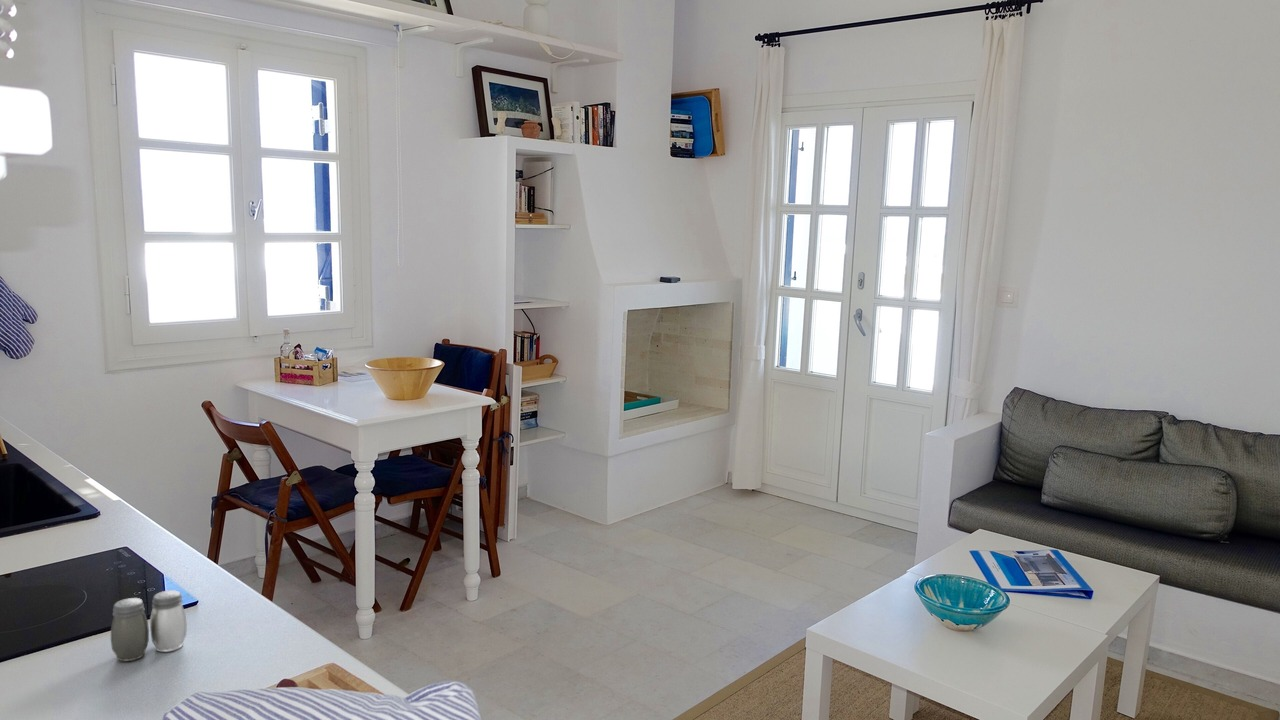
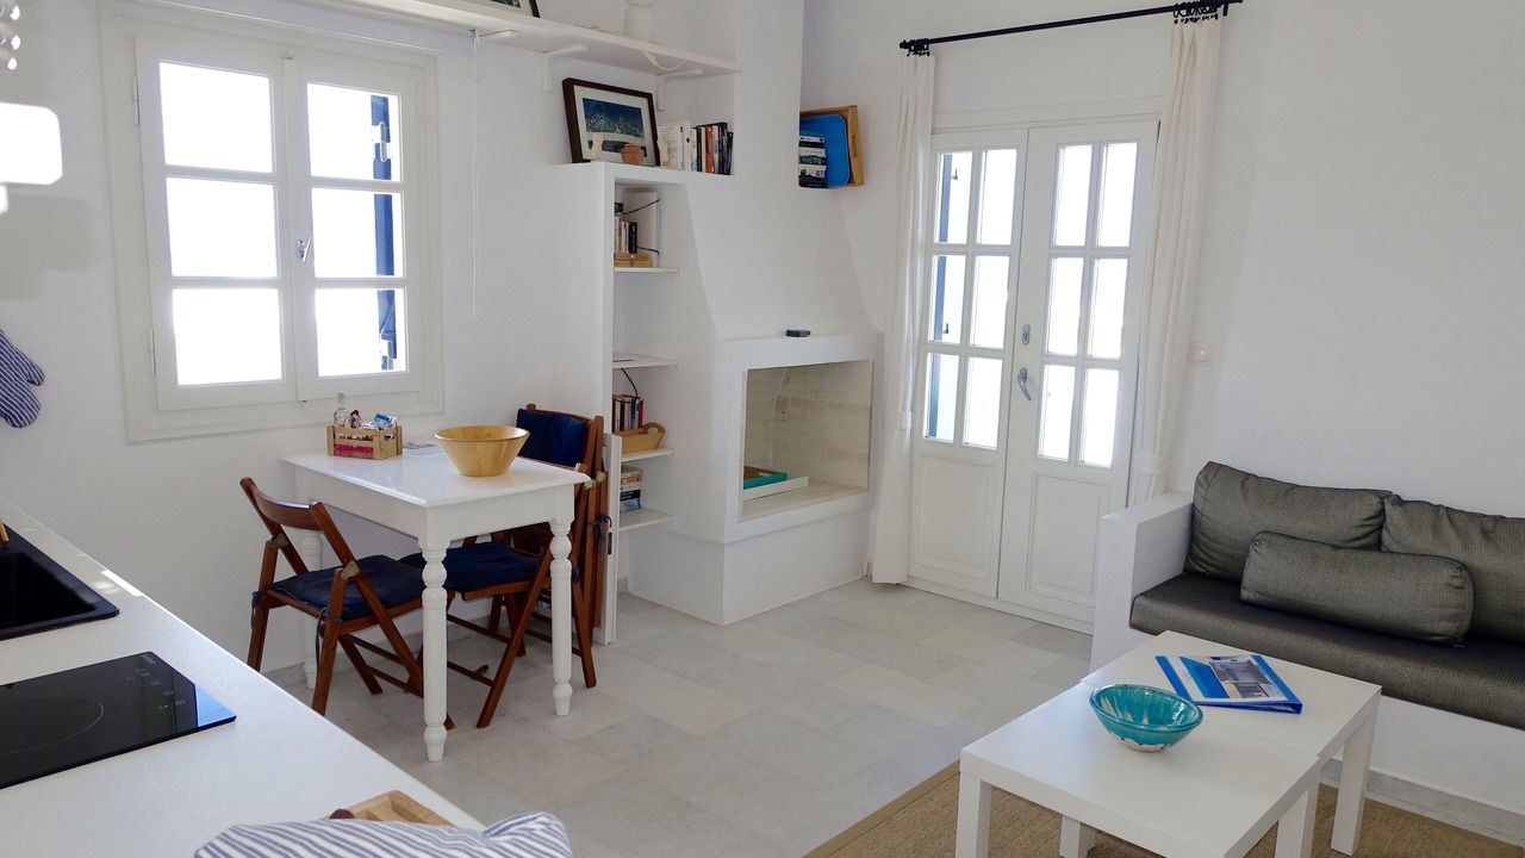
- salt and pepper shaker (150, 624)
